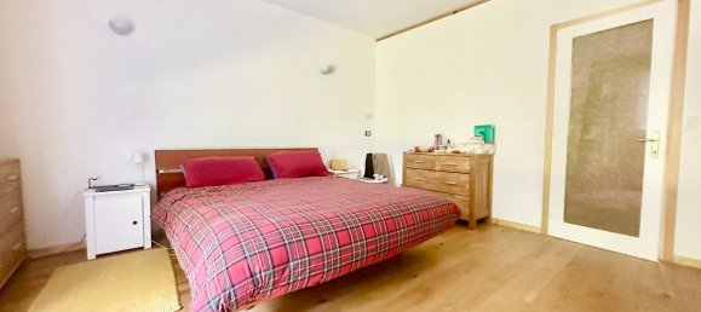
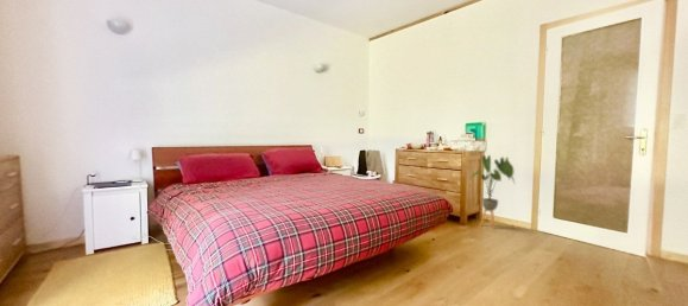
+ house plant (492, 190)
